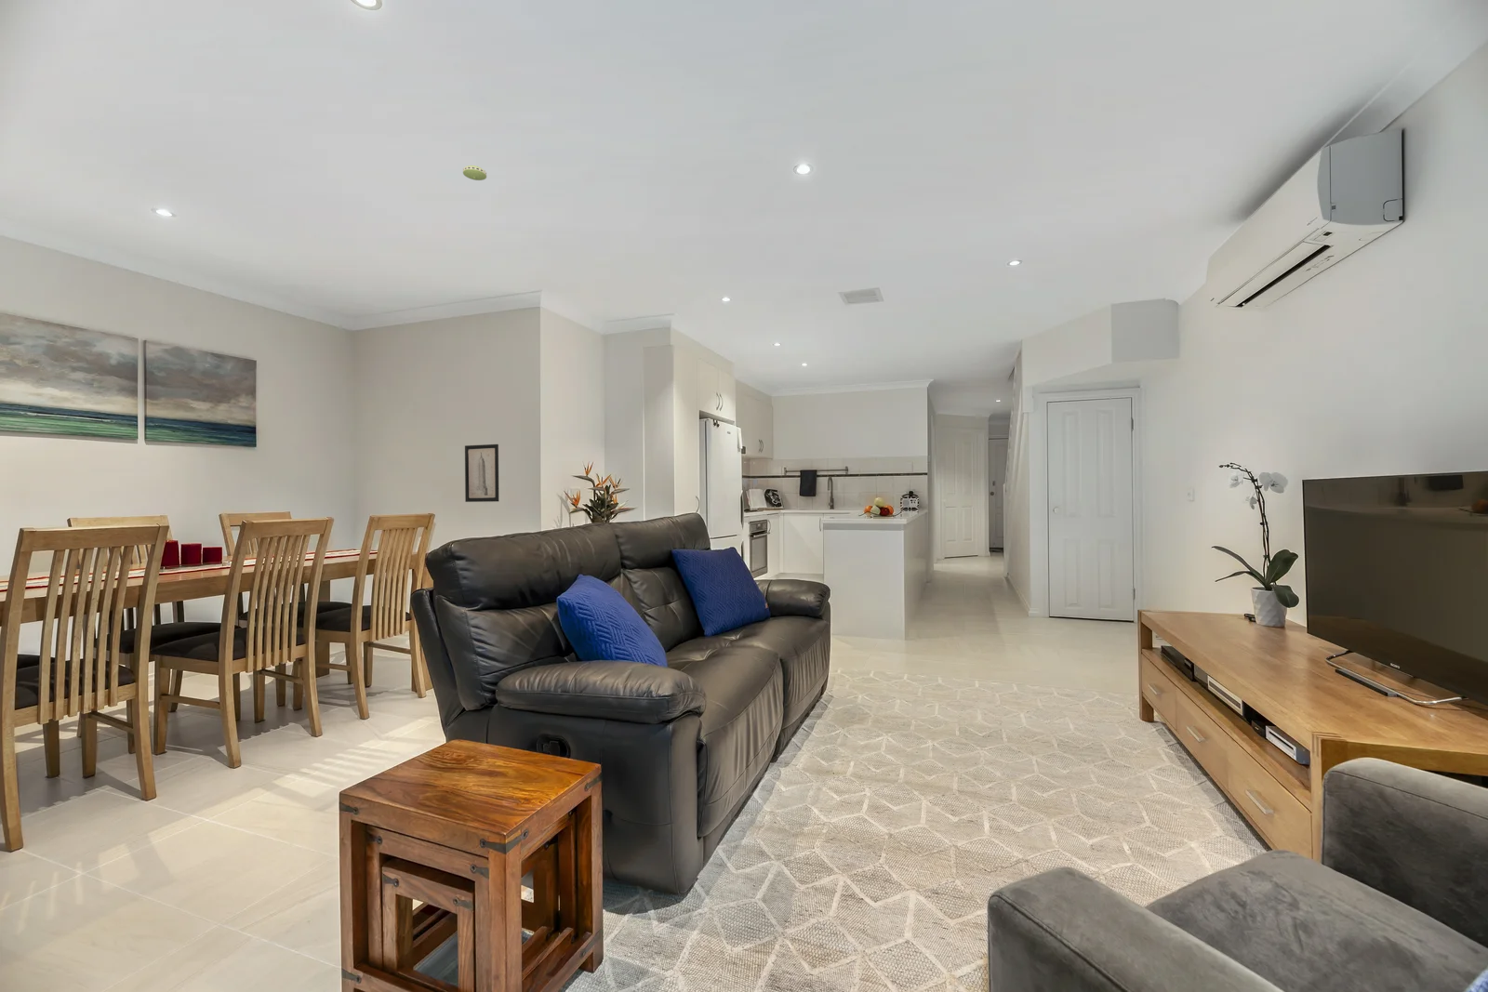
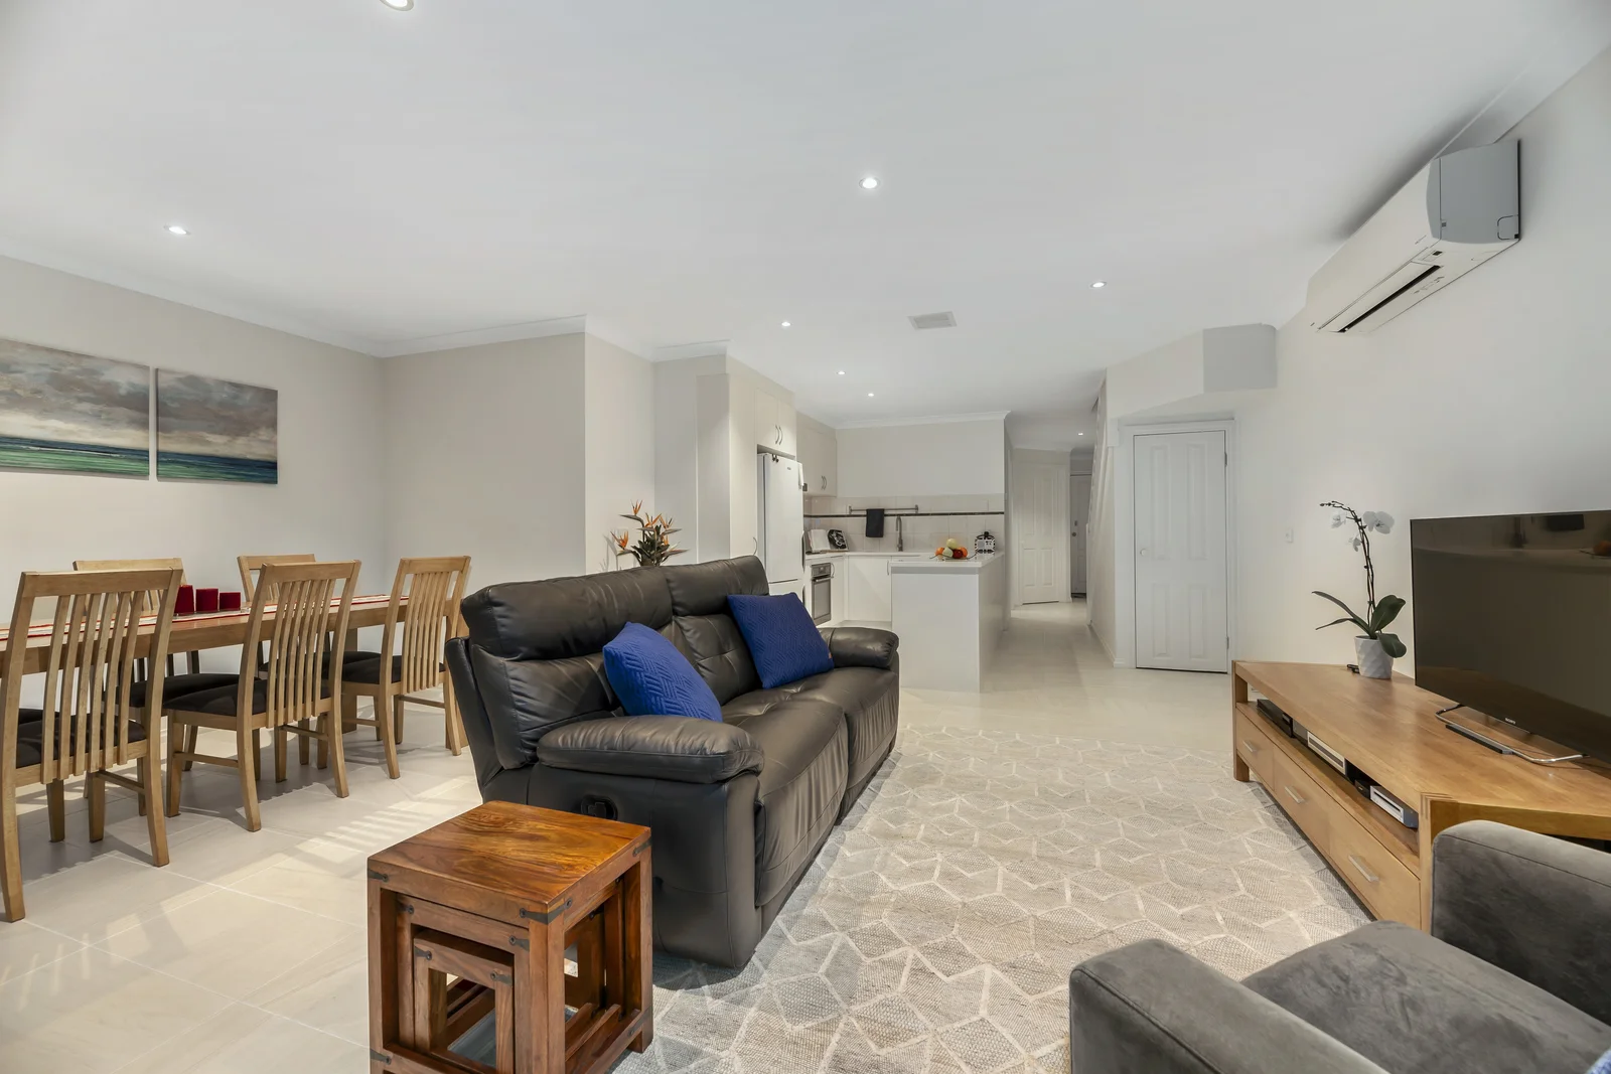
- wall art (480, 473)
- smoke detector (474, 172)
